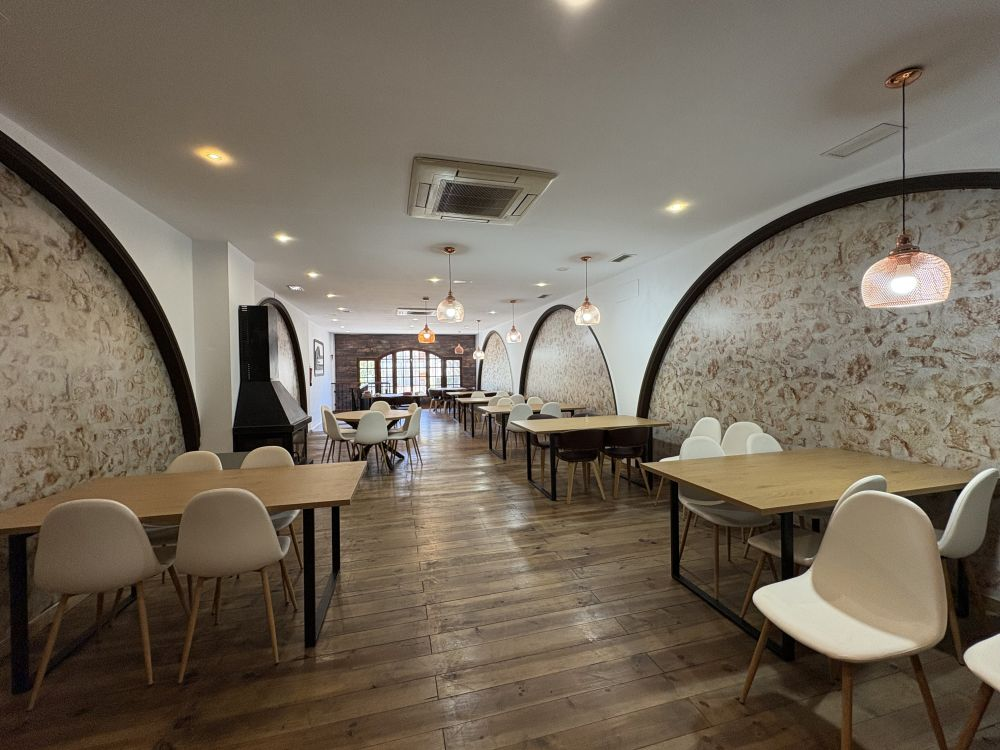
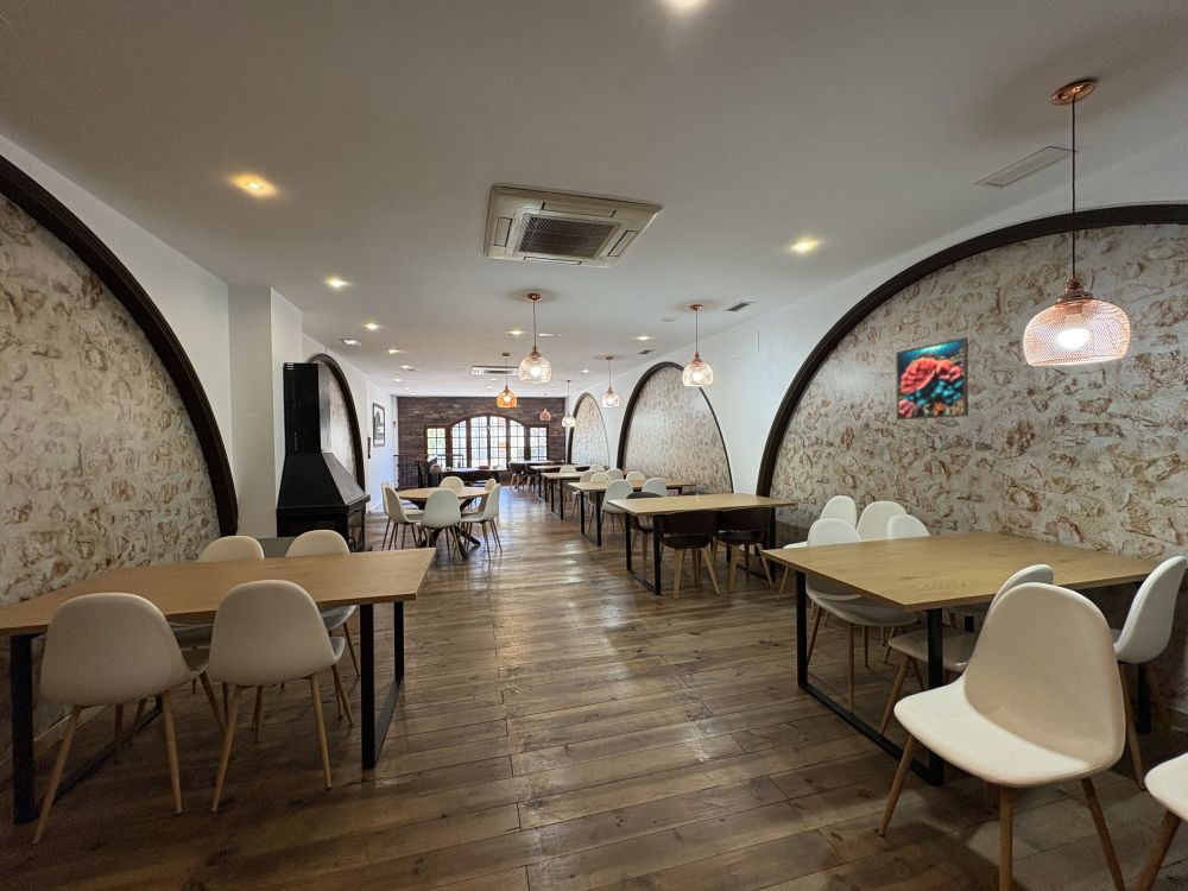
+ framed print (929, 381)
